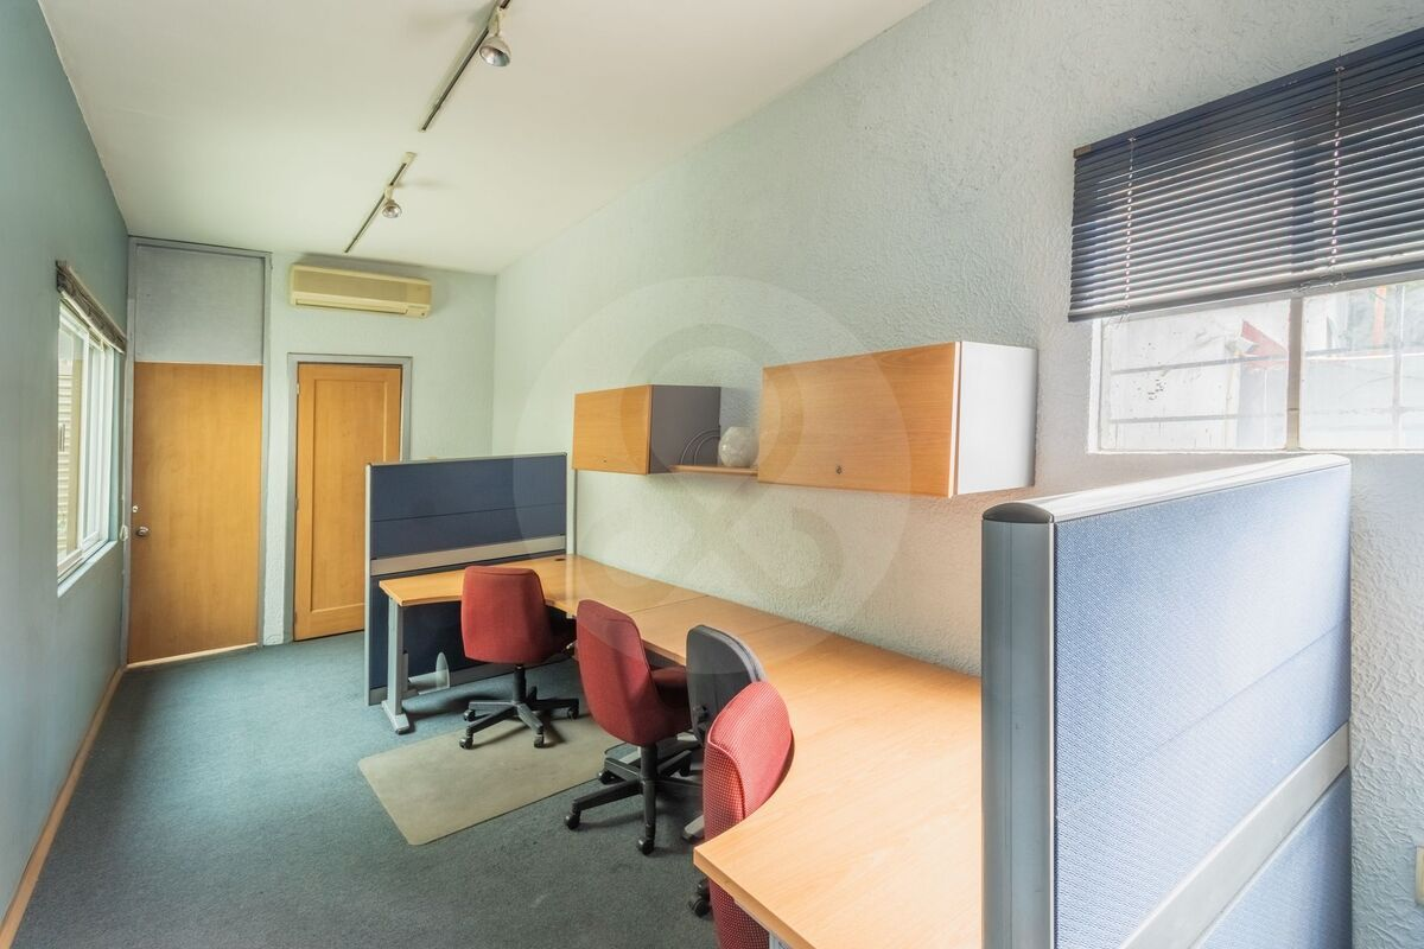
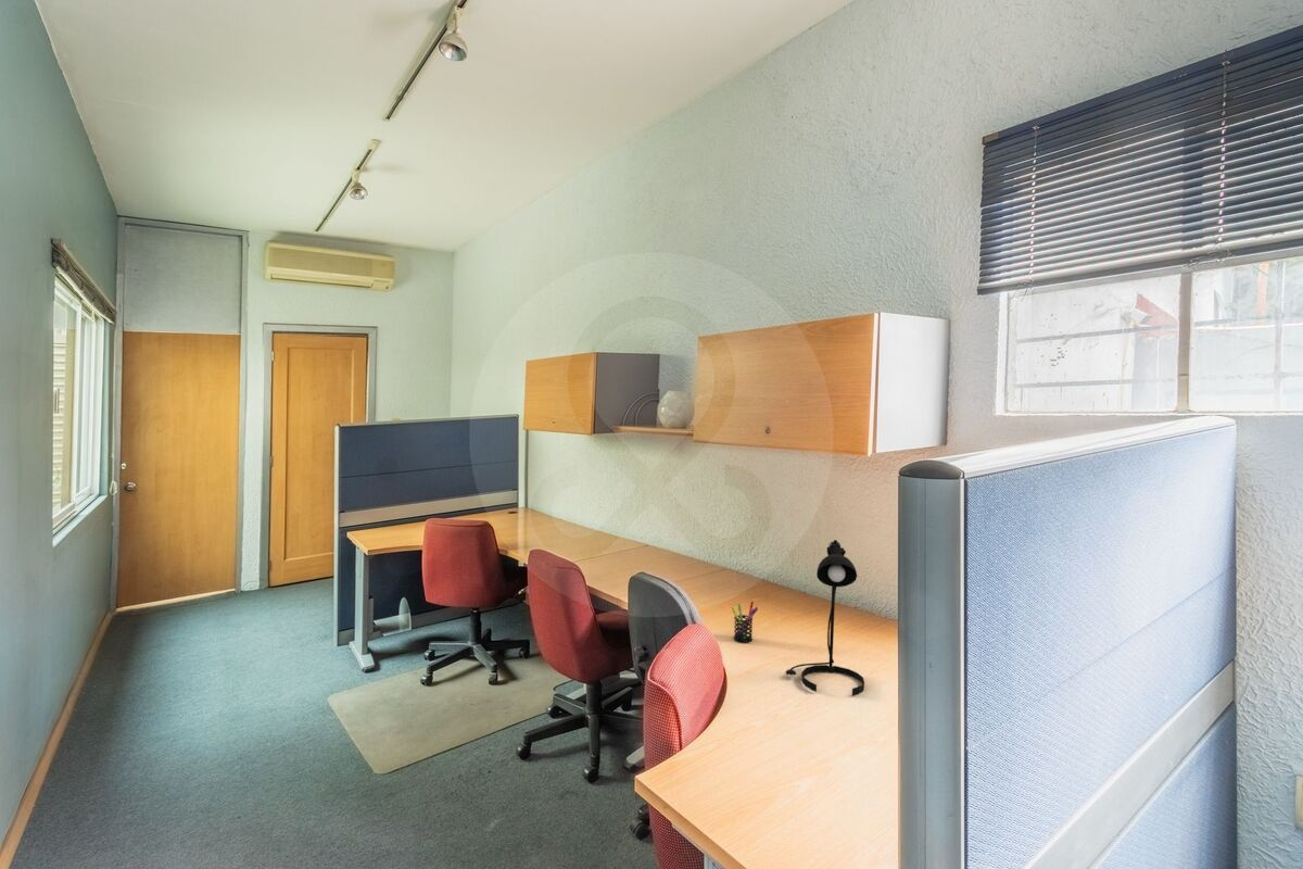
+ desk lamp (830, 613)
+ pen holder (743, 620)
